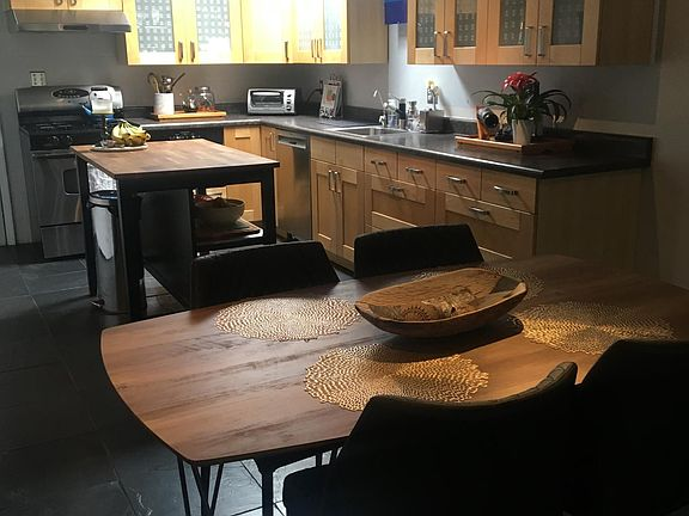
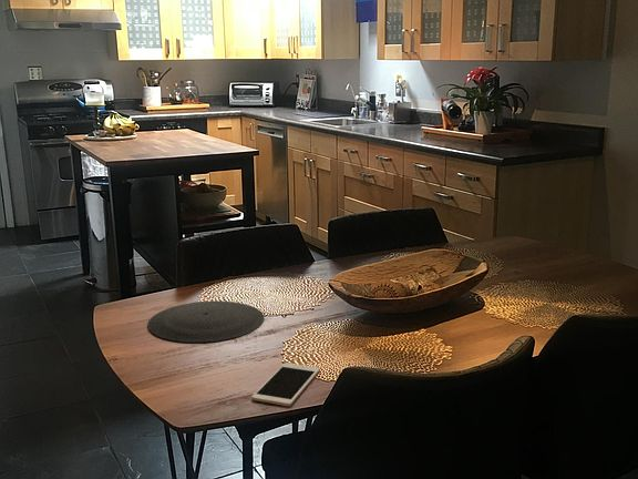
+ cell phone (287, 383)
+ plate (206, 316)
